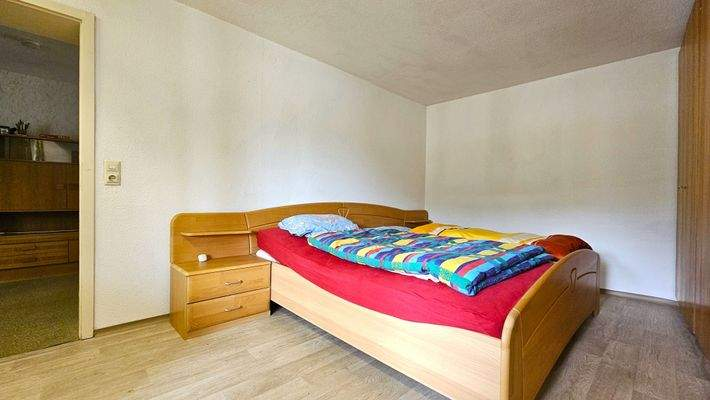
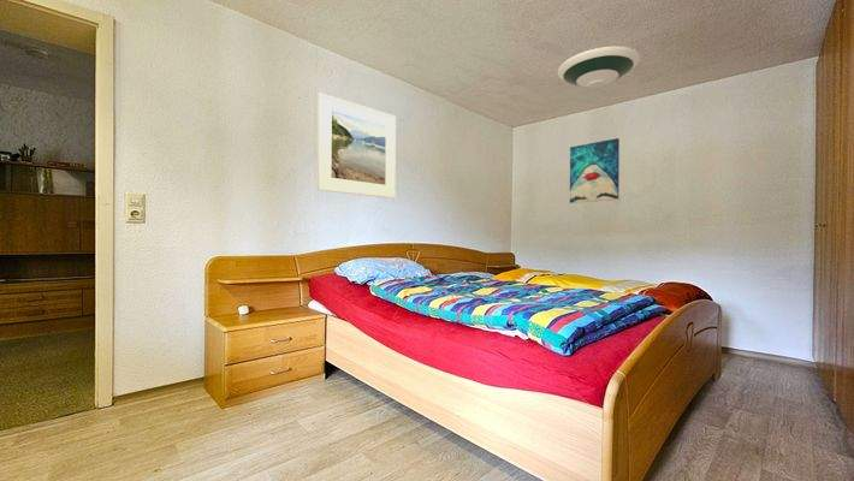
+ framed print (360, 149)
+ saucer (597, 75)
+ wall art (593, 172)
